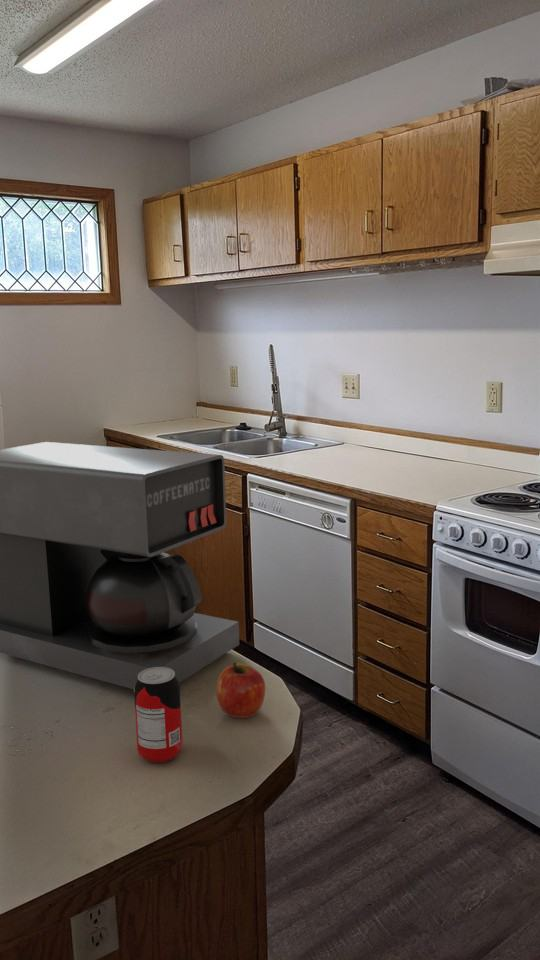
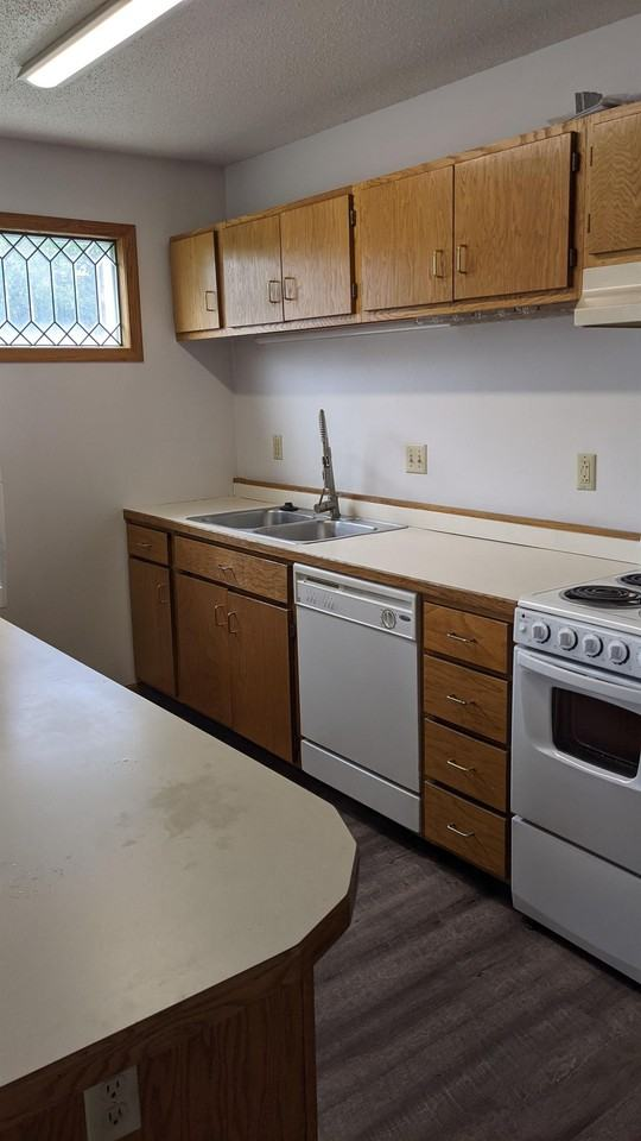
- beverage can (158, 714)
- coffee maker (97, 556)
- apple (240, 688)
